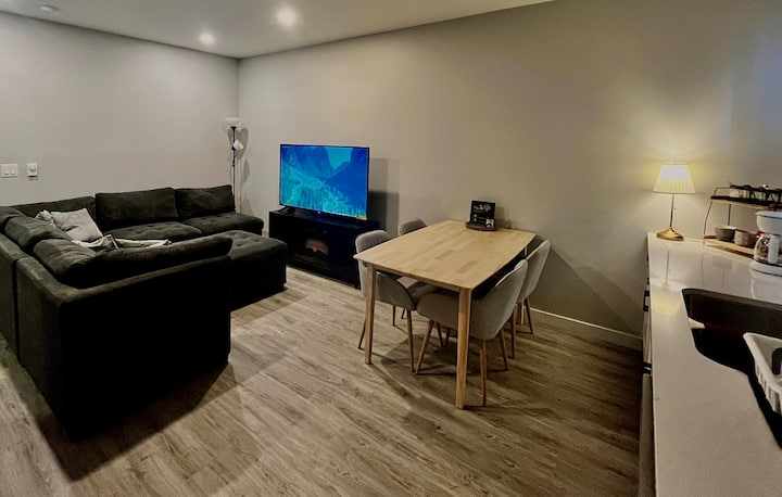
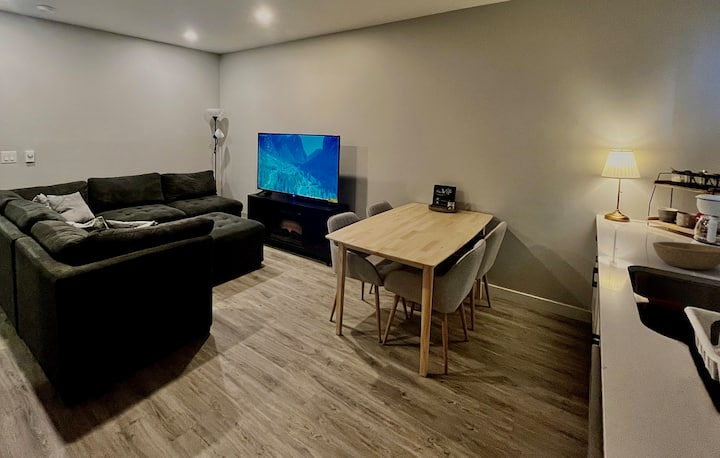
+ bowl (688, 255)
